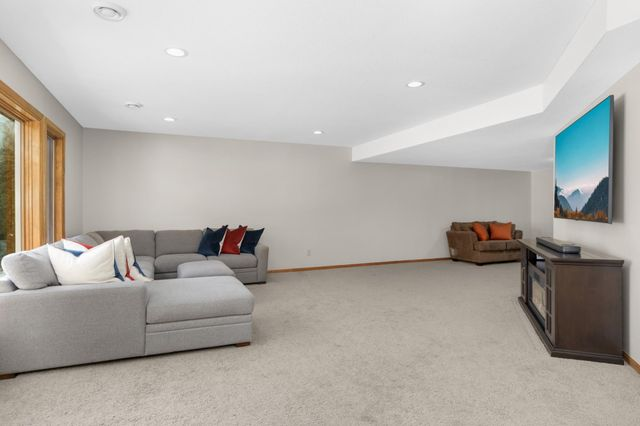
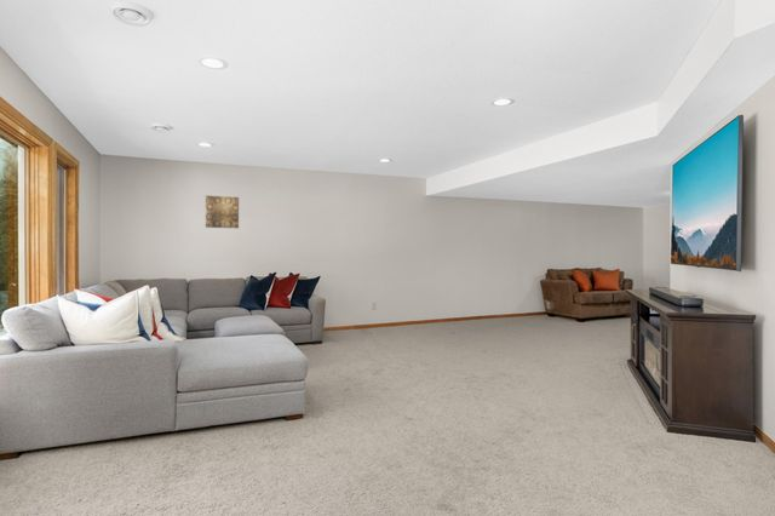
+ wall art (222, 212)
